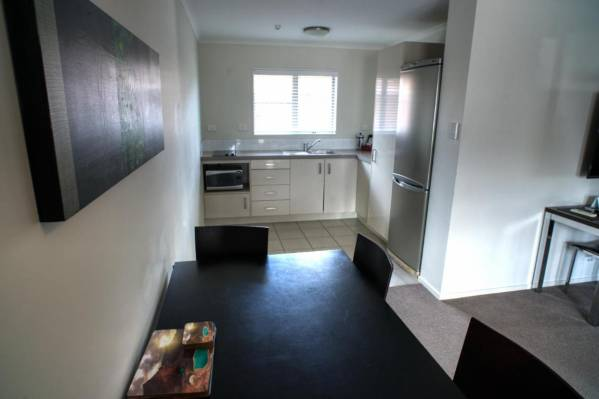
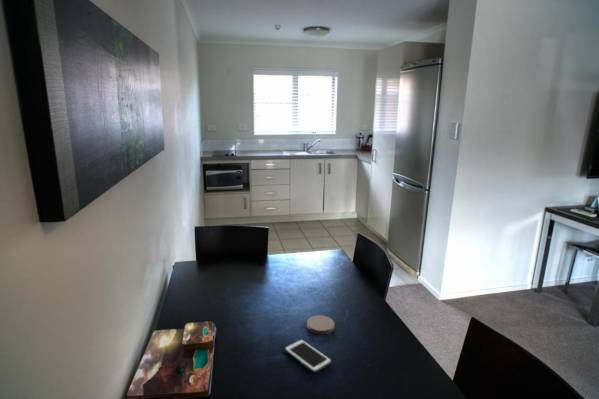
+ cell phone (307, 355)
+ coaster (320, 324)
